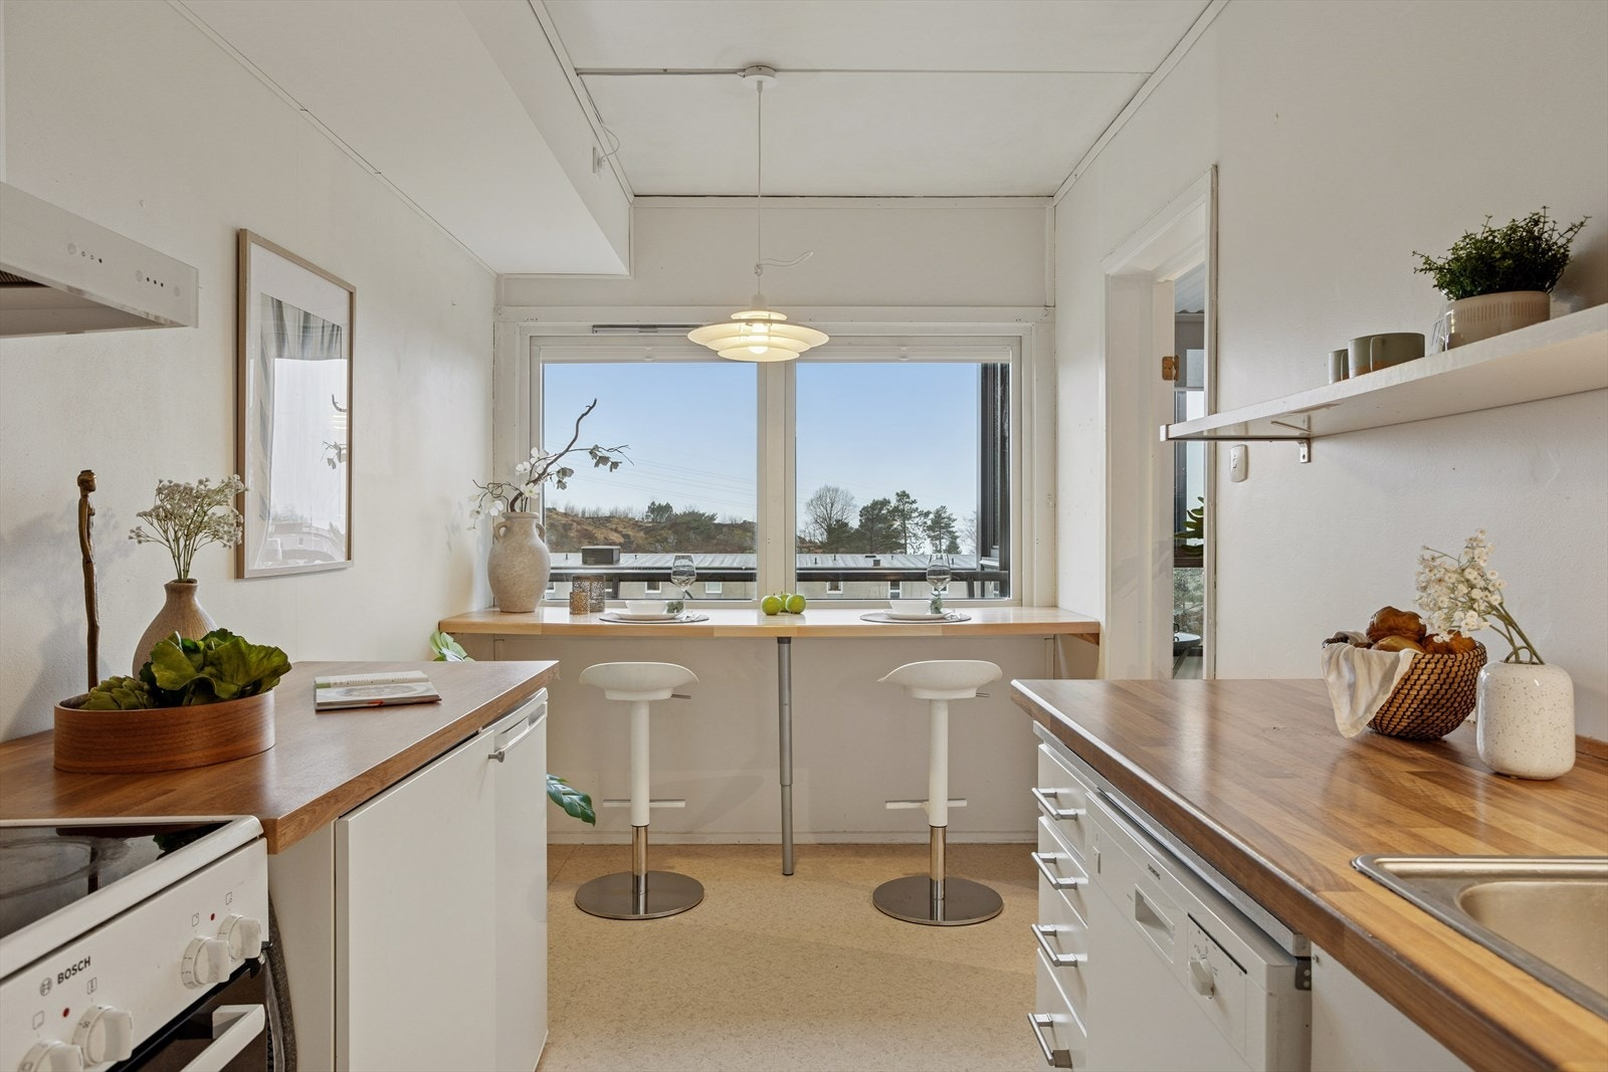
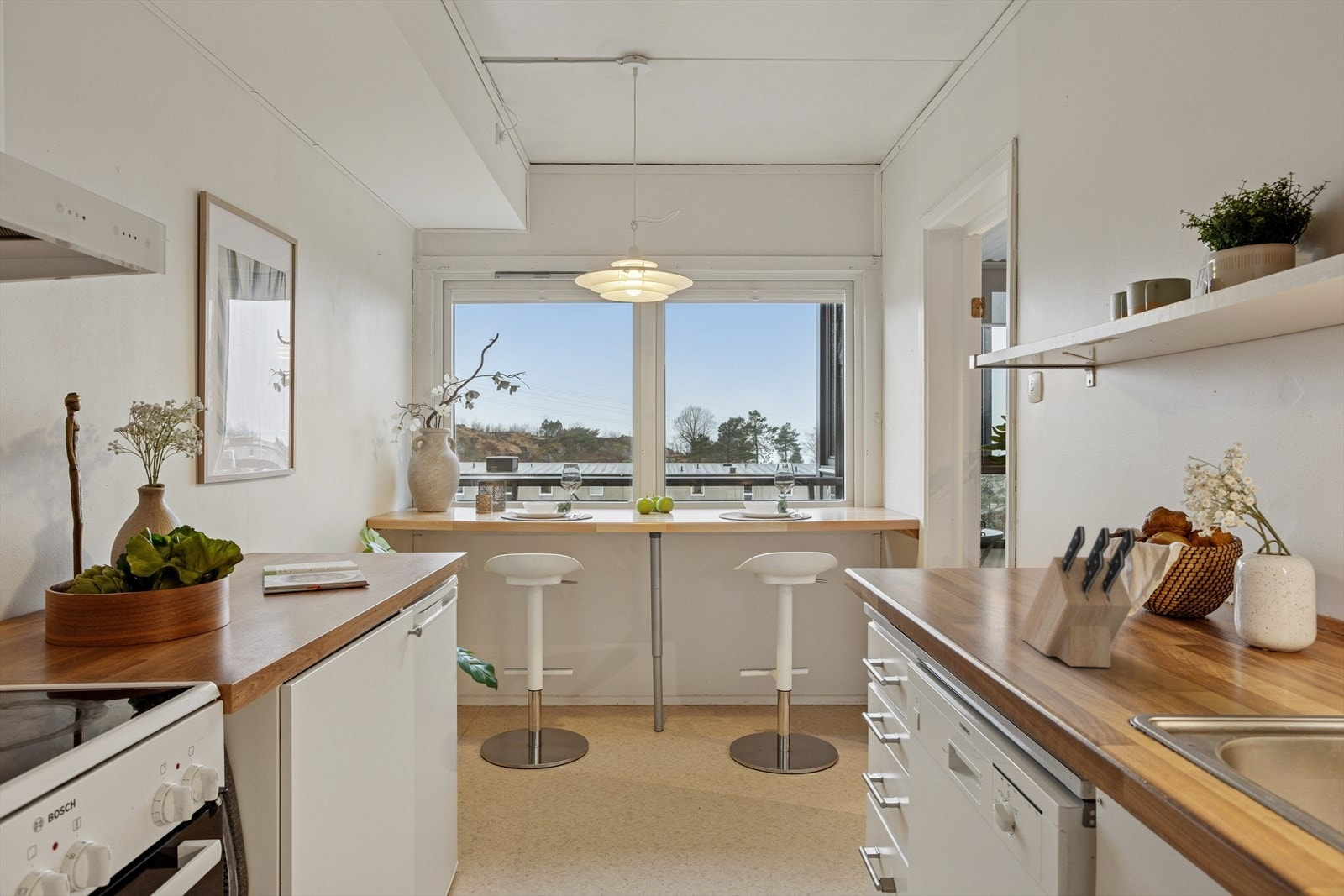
+ knife block (1075, 589)
